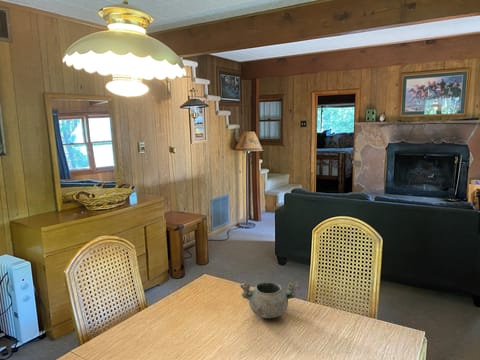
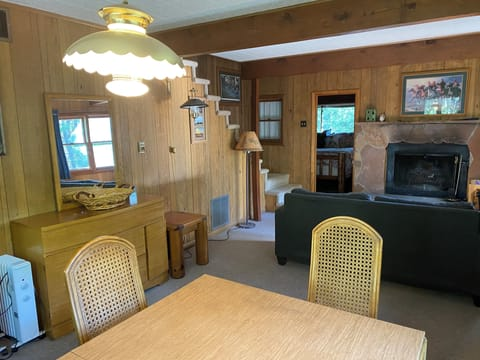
- decorative bowl (269, 297)
